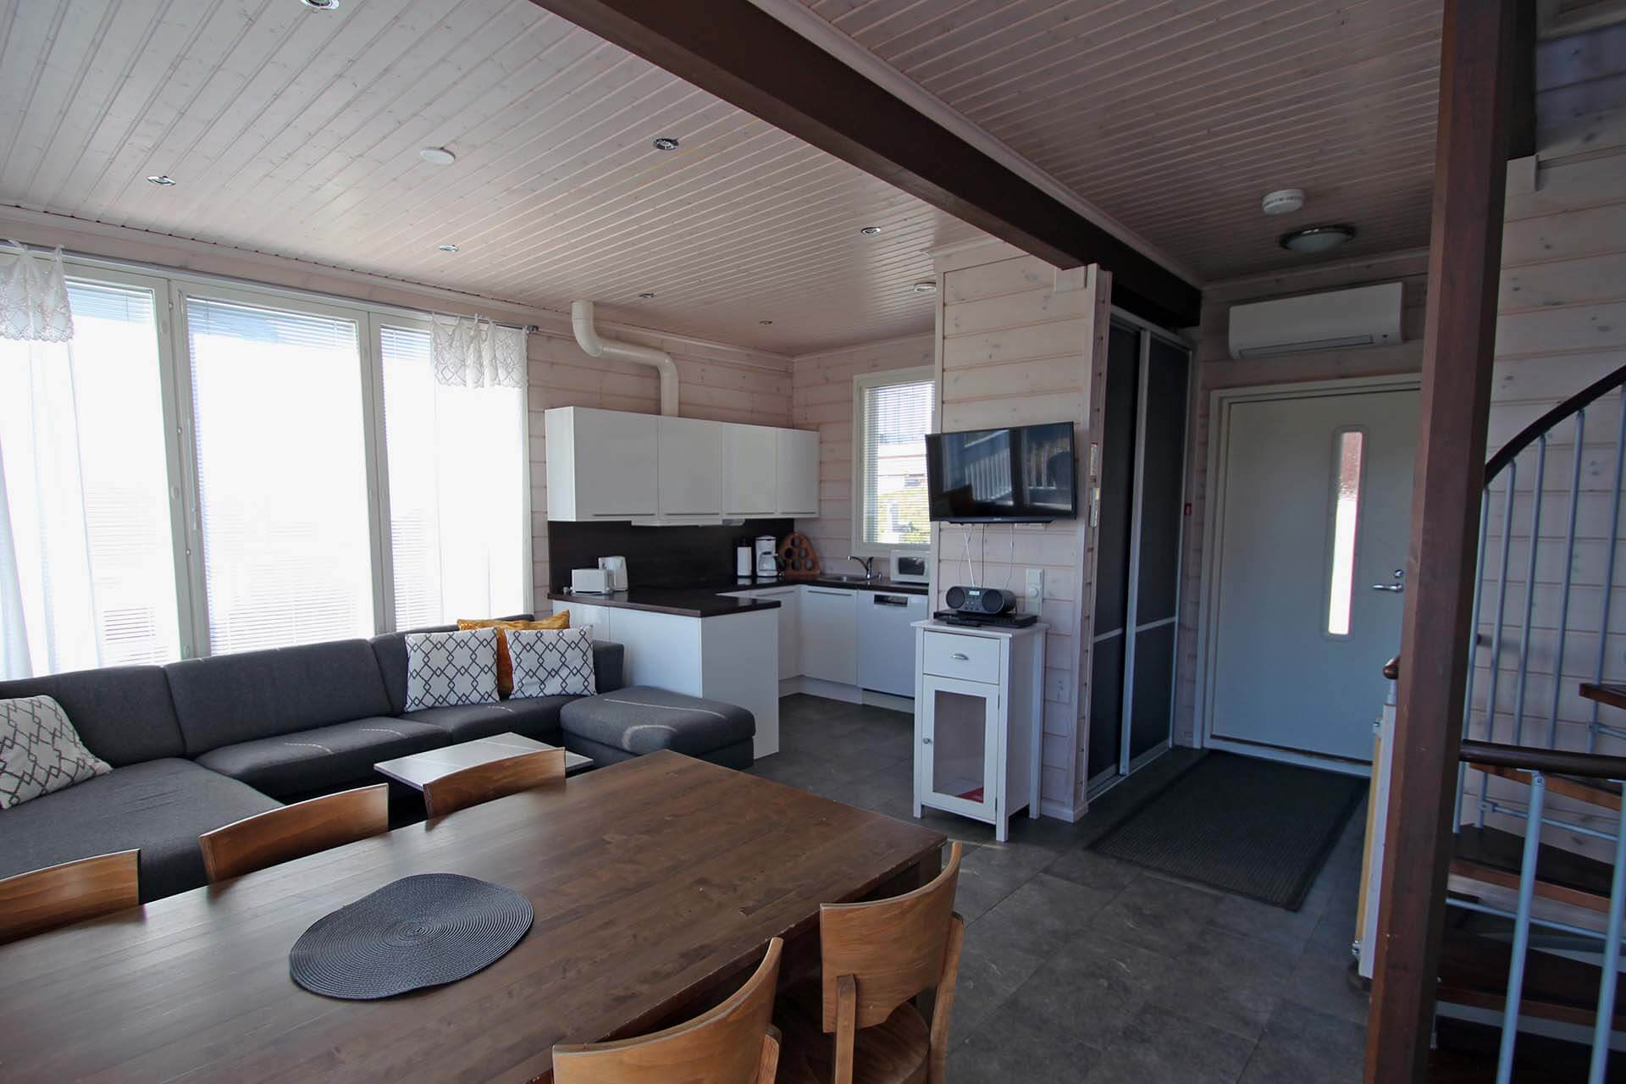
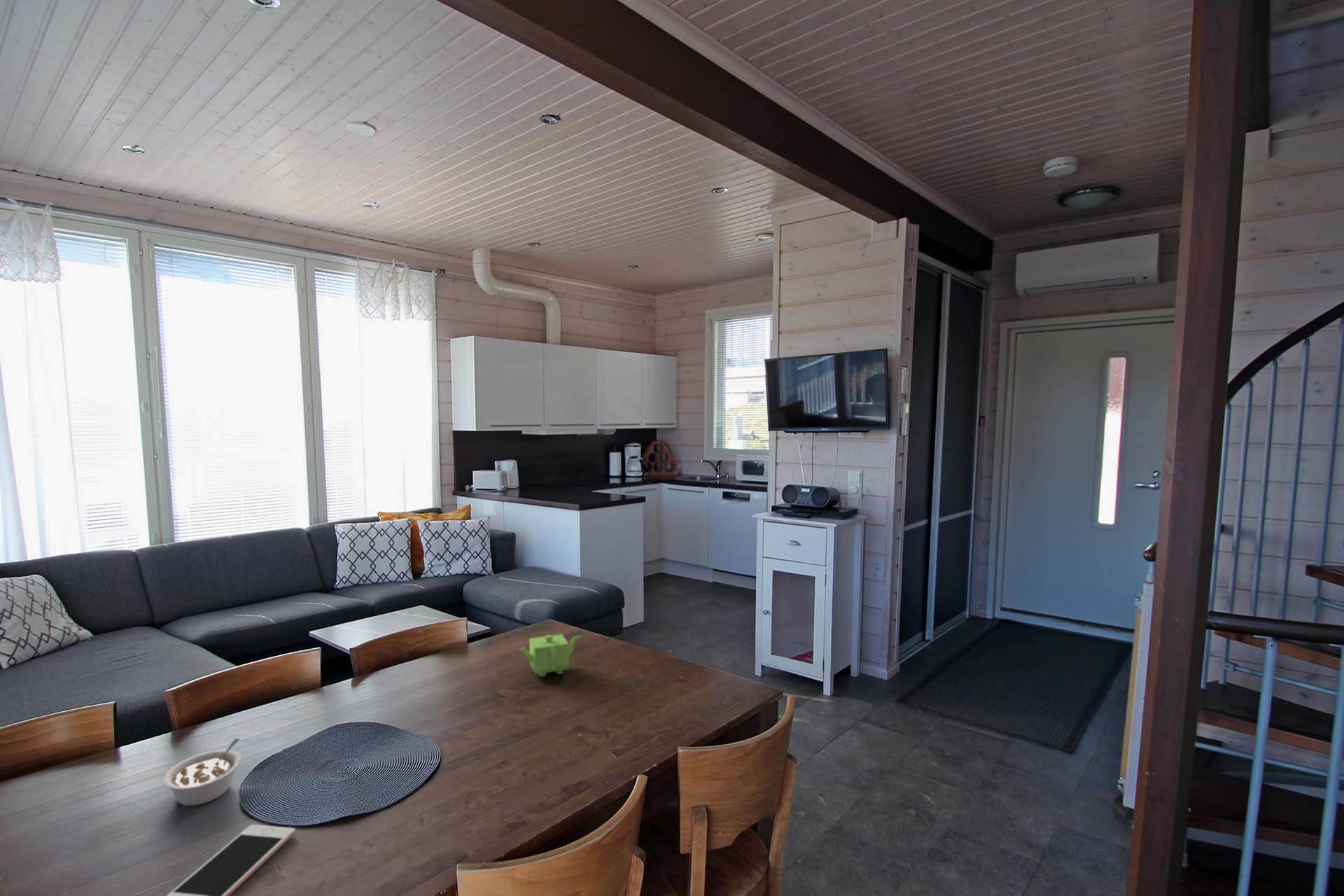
+ legume (204, 776)
+ teapot (550, 652)
+ cell phone (233, 864)
